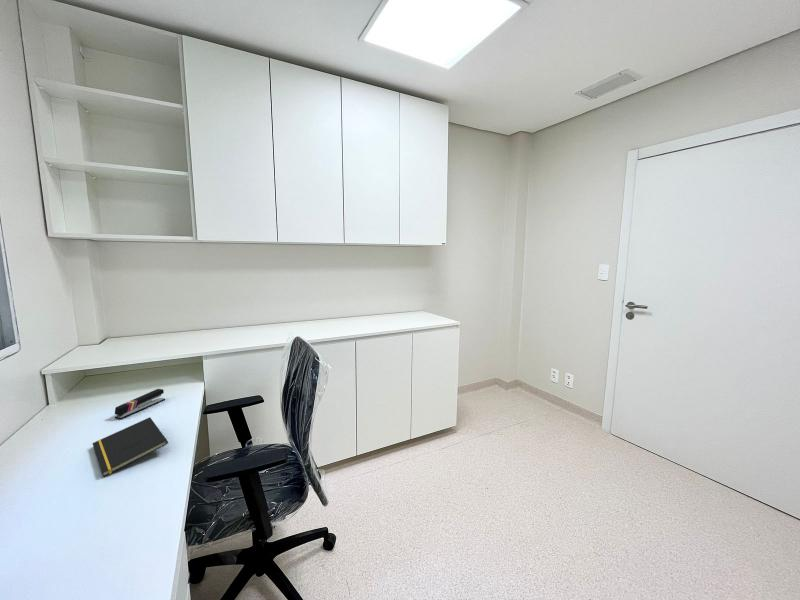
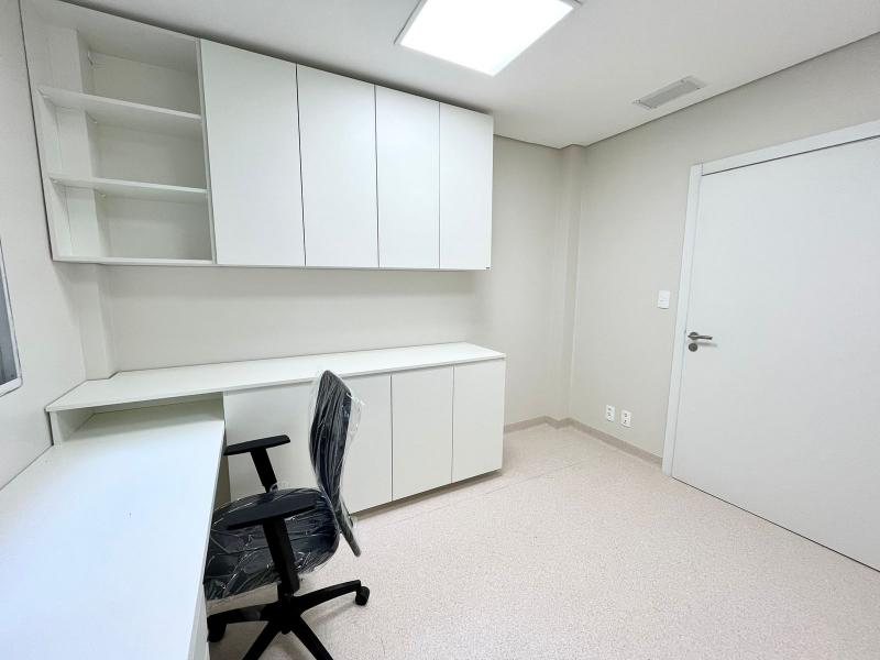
- notepad (129, 443)
- stapler (140, 402)
